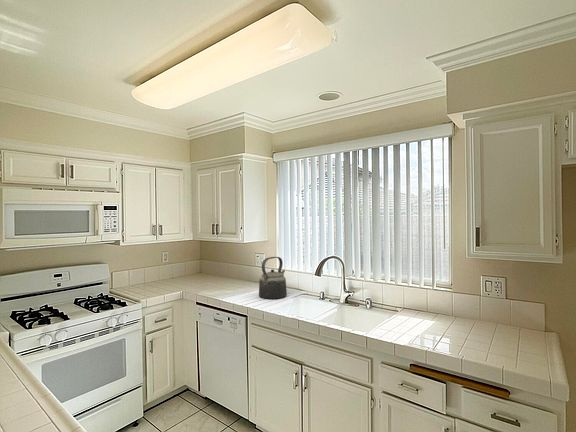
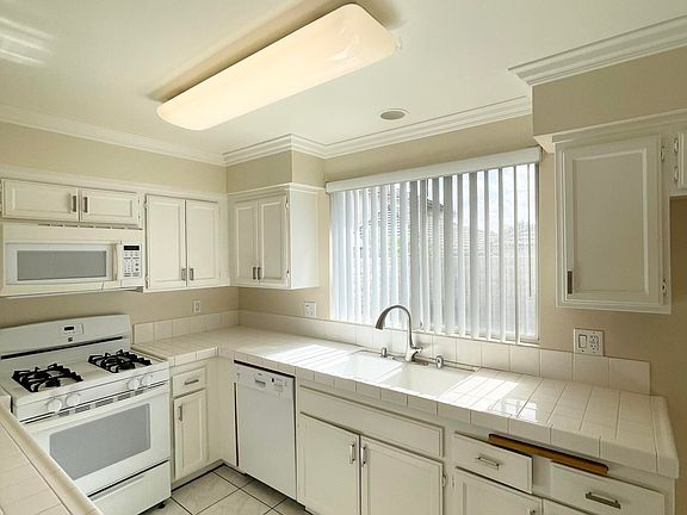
- kettle (274, 276)
